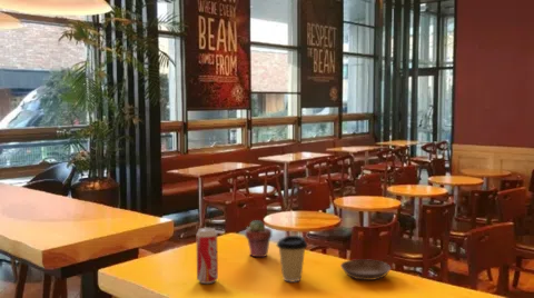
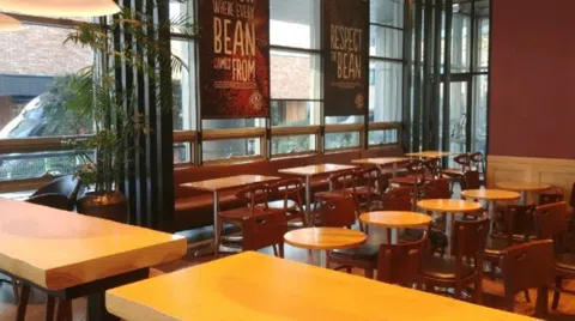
- potted succulent (258, 237)
- coffee cup (291, 258)
- saucer (365, 270)
- beverage can (207, 255)
